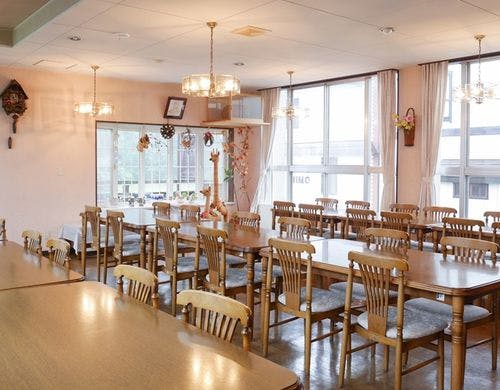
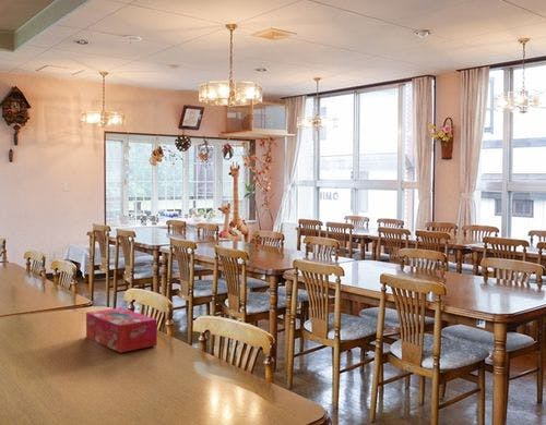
+ tissue box (120, 328)
